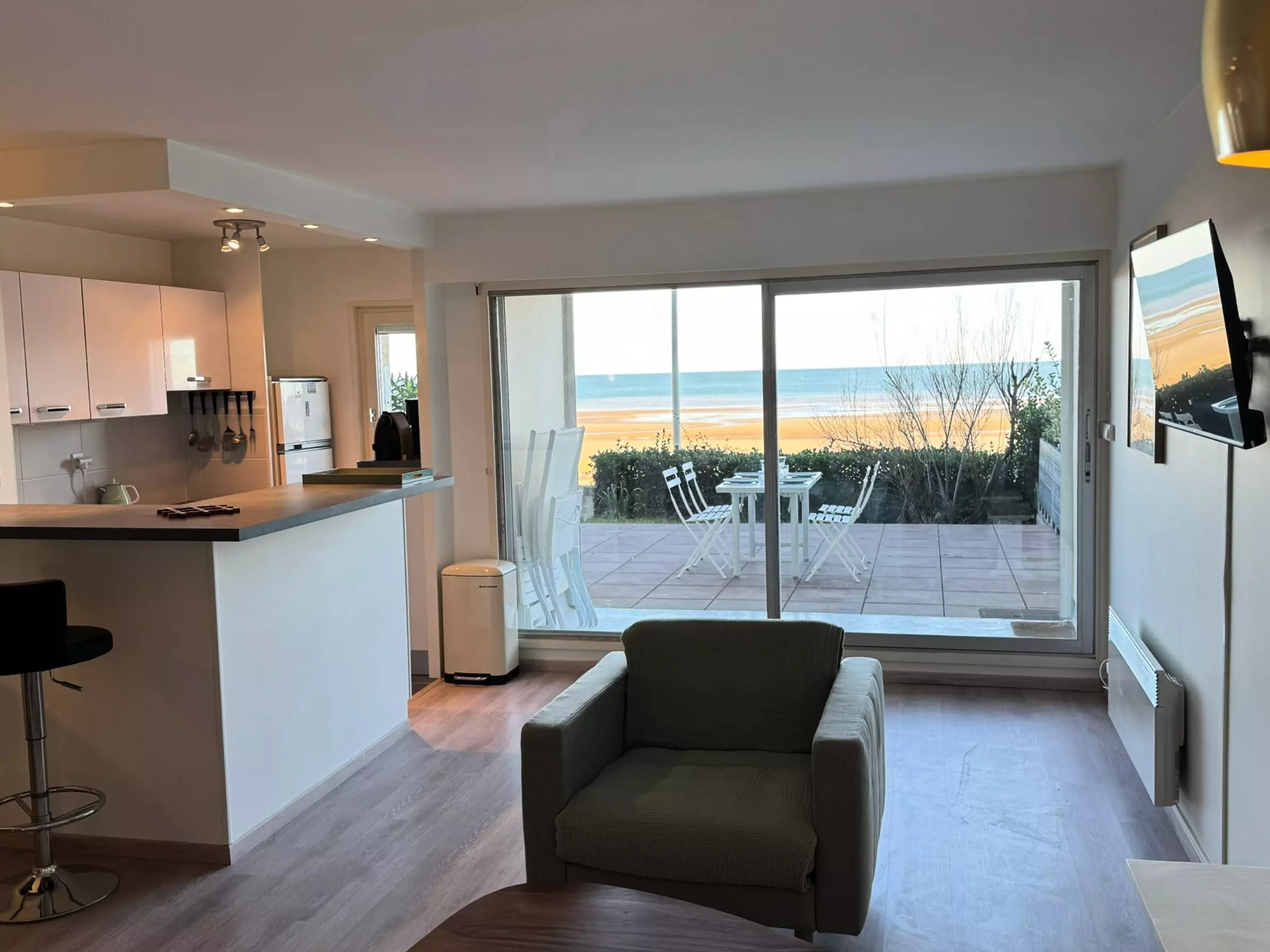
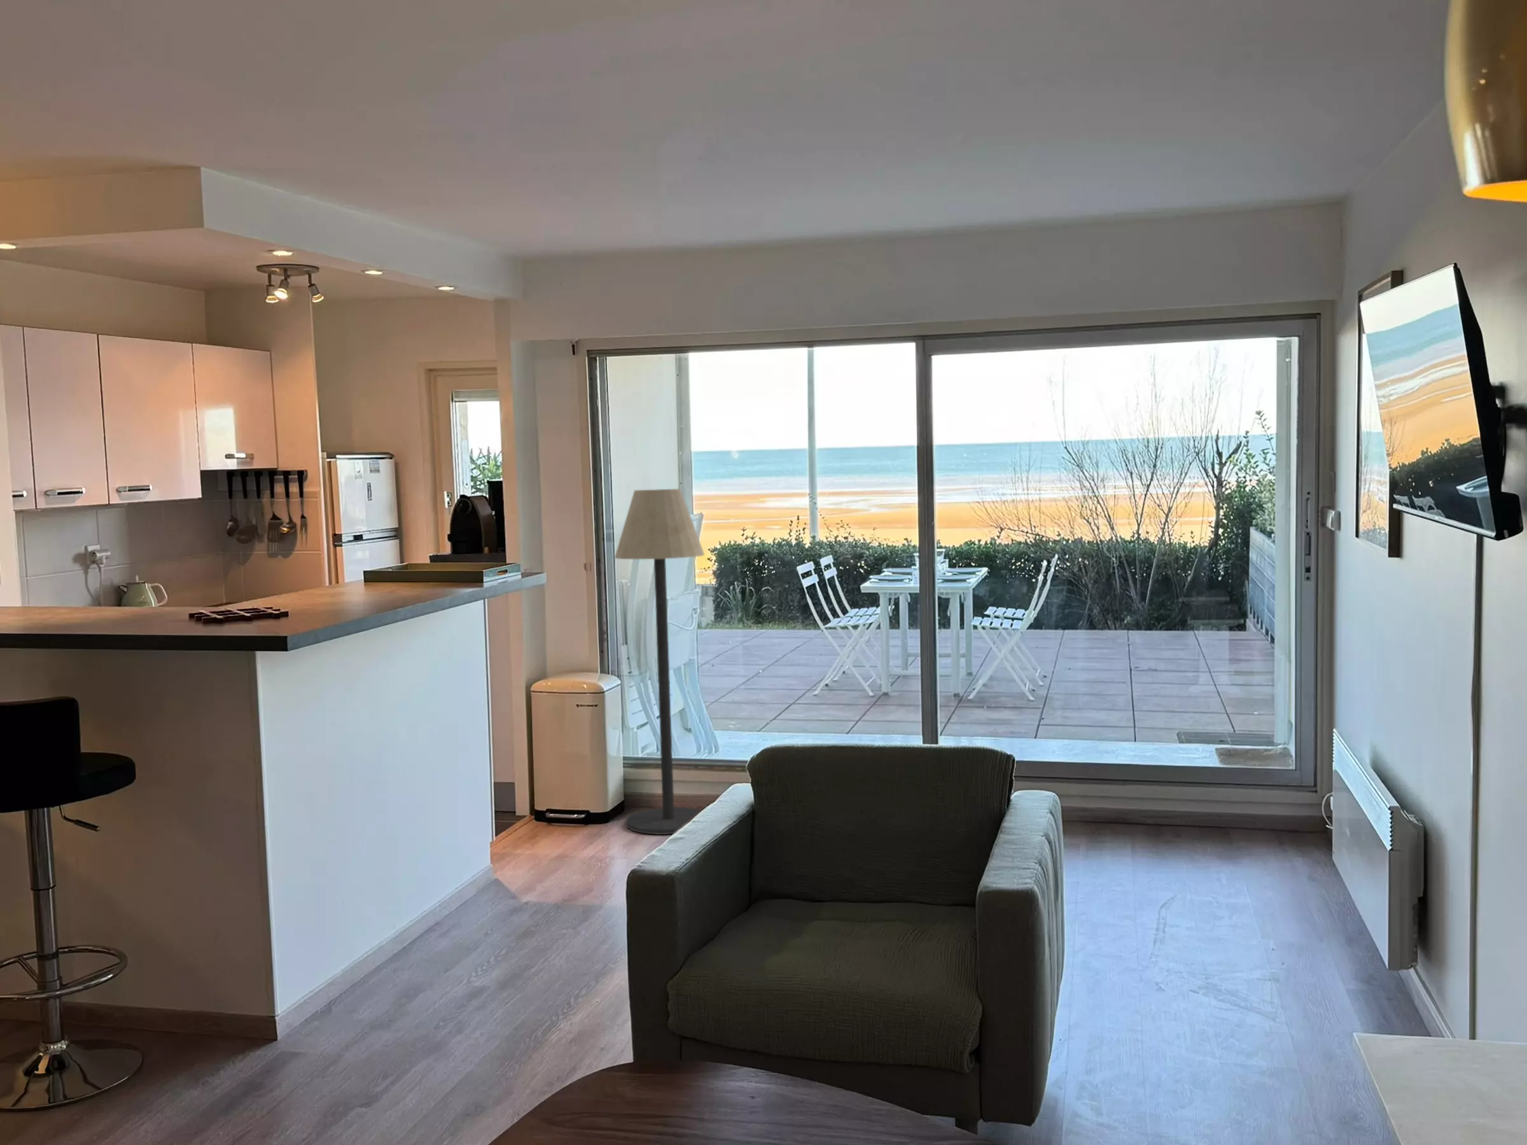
+ floor lamp (663, 657)
